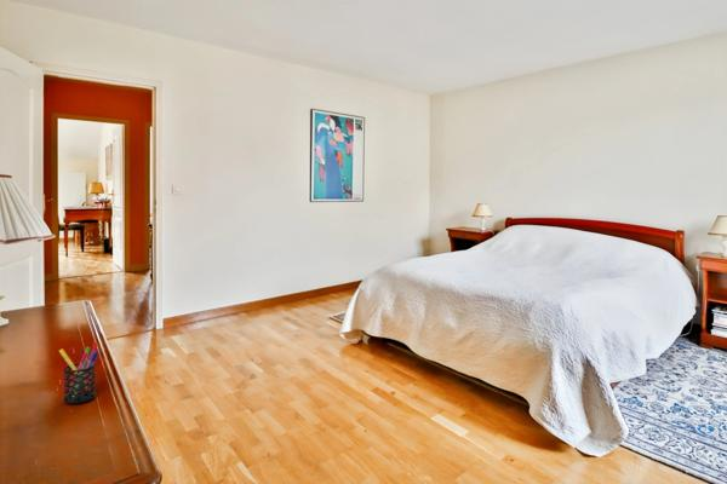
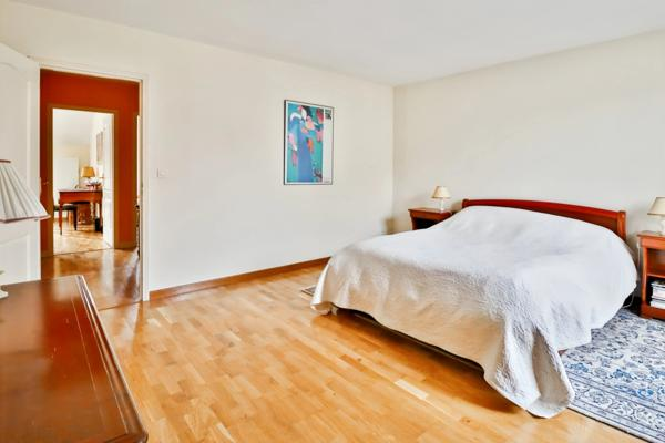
- pen holder (82, 369)
